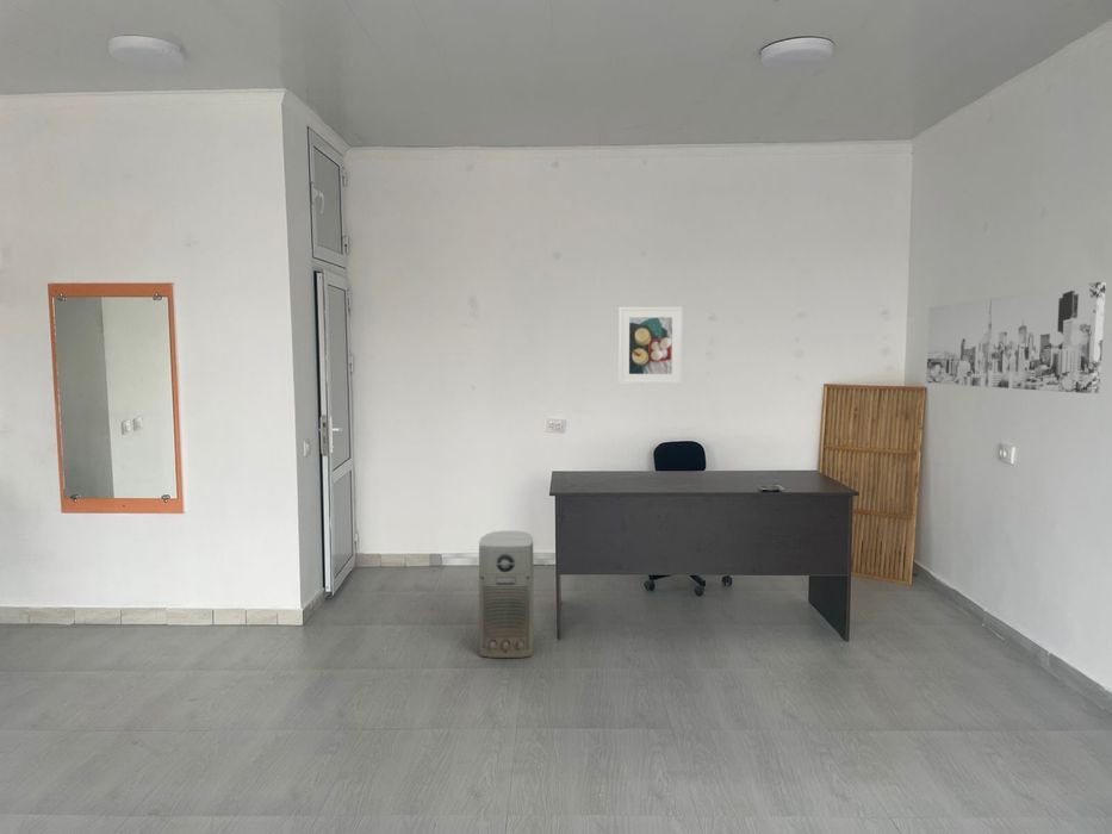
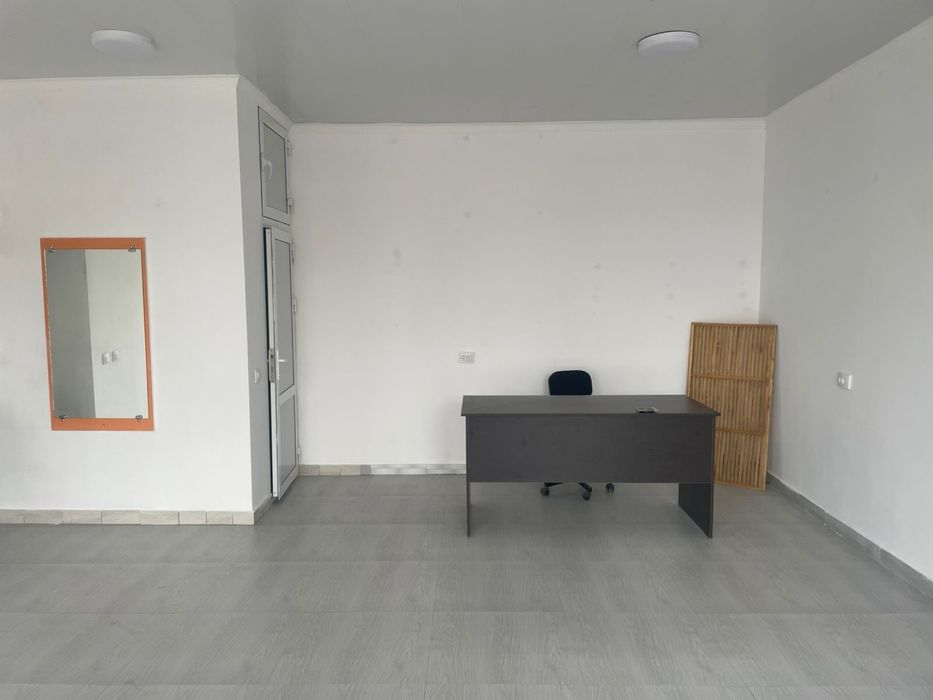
- air purifier (507, 591)
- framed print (650, 346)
- wall art (999, 342)
